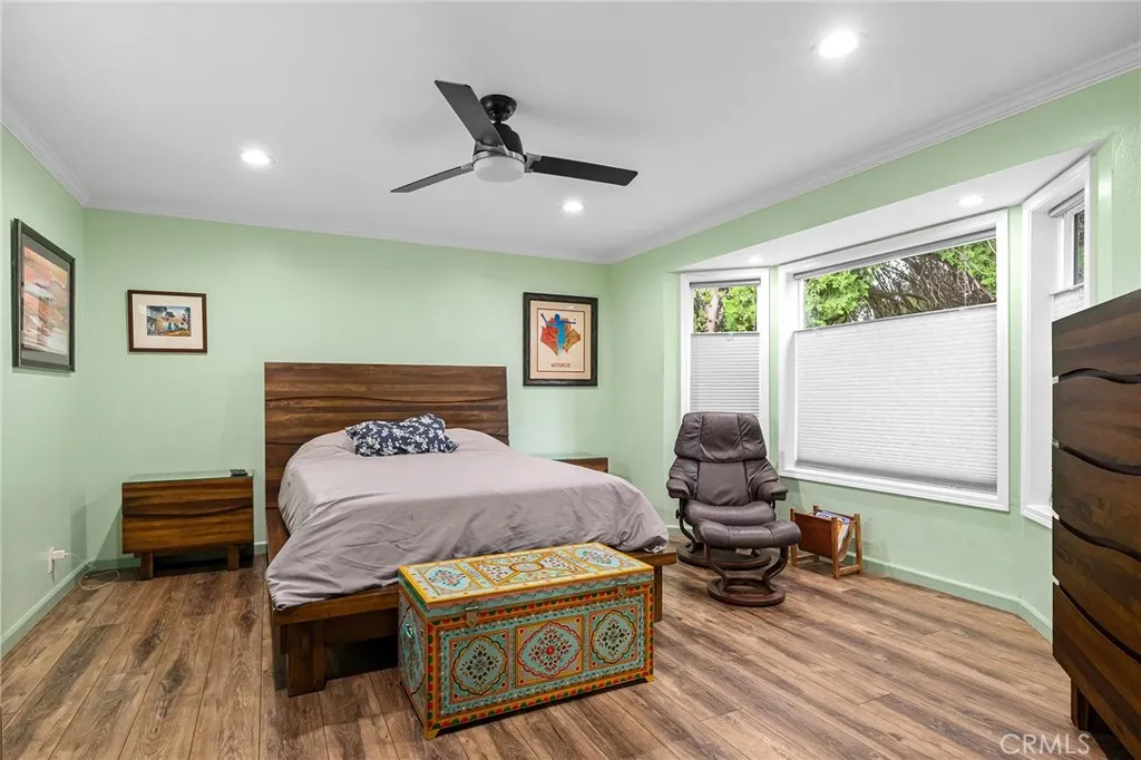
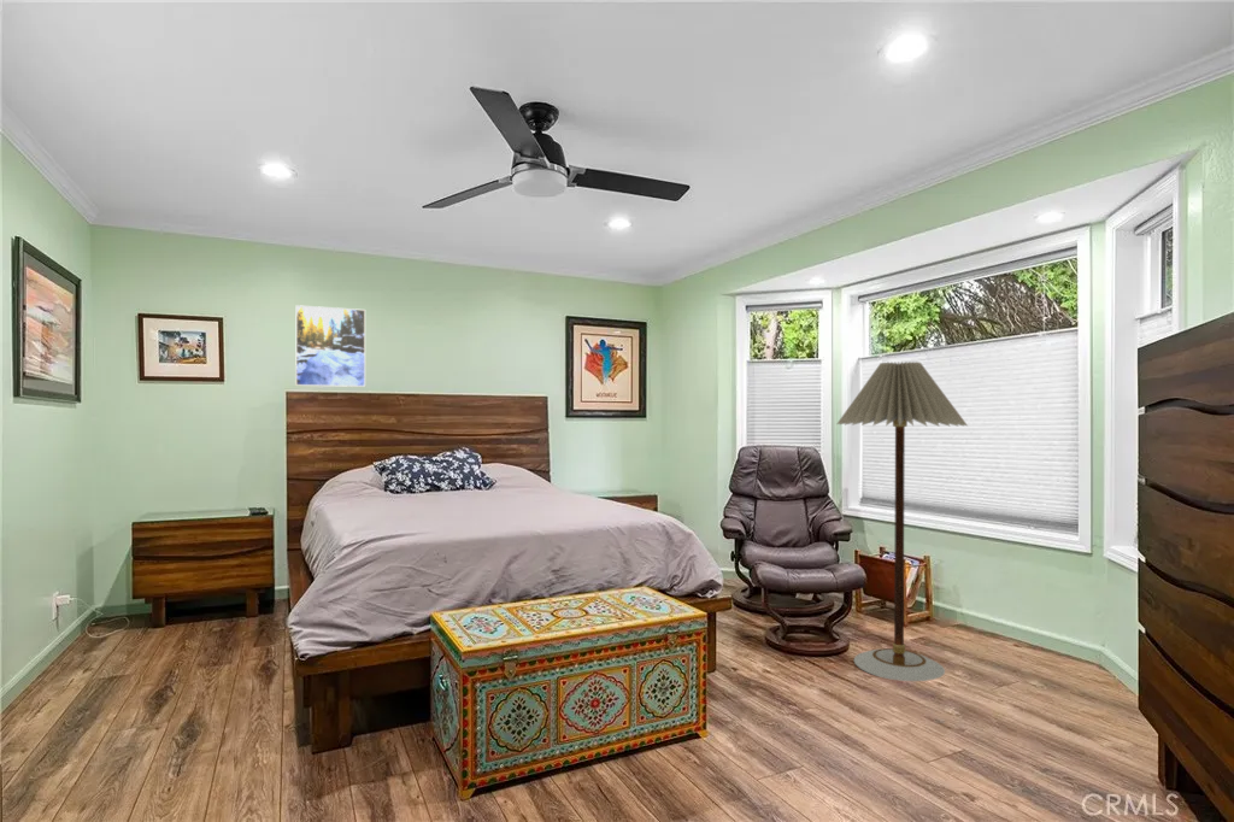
+ floor lamp (899, 513)
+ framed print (330, 346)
